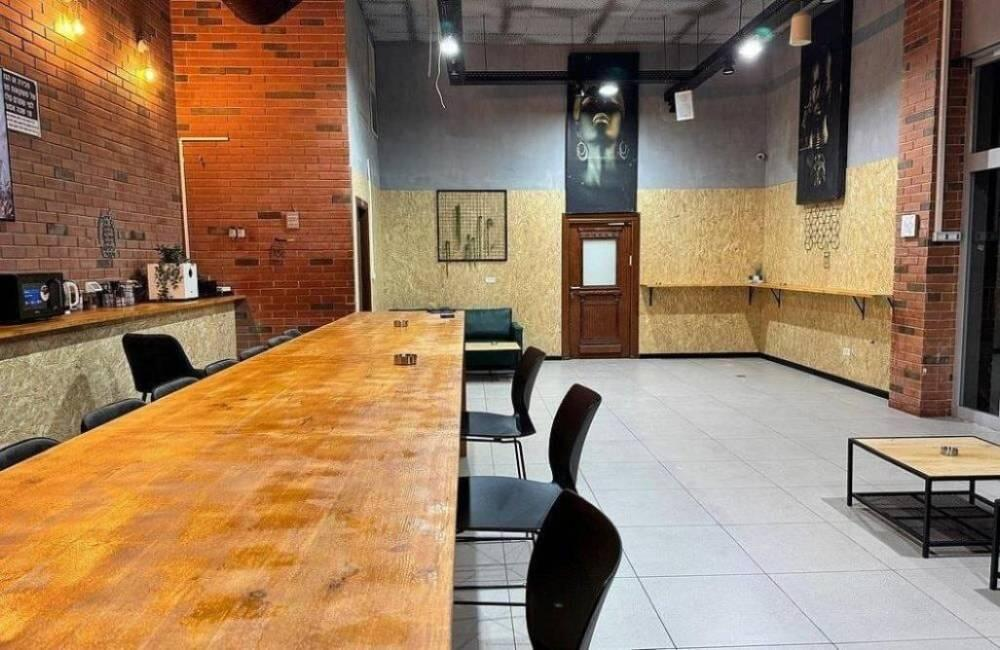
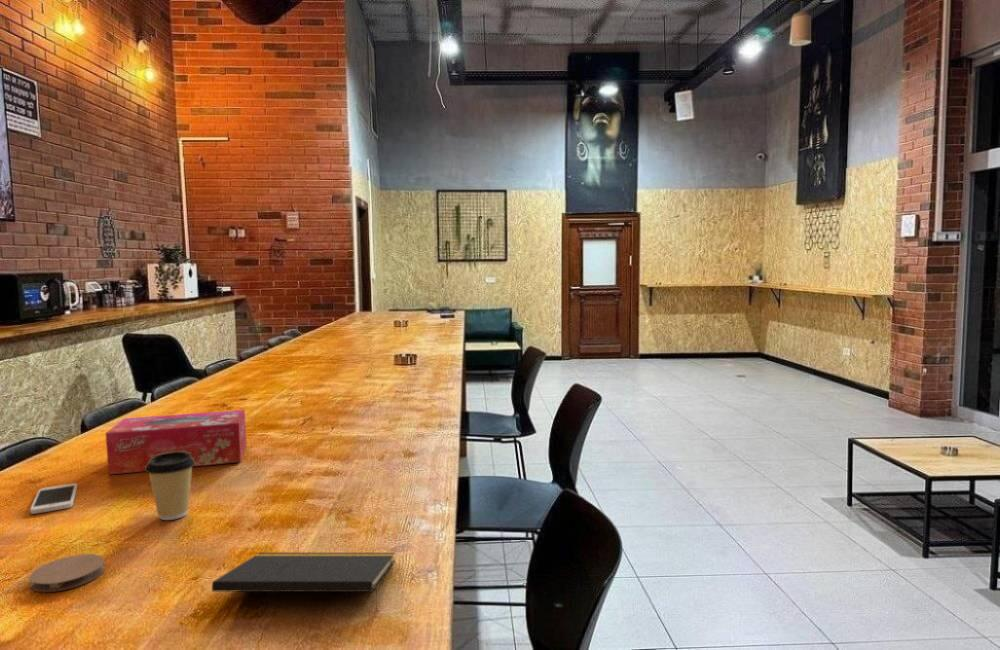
+ coaster (68, 572)
+ coffee cup (171, 486)
+ notepad (310, 570)
+ smartphone (55, 497)
+ tissue box (181, 439)
